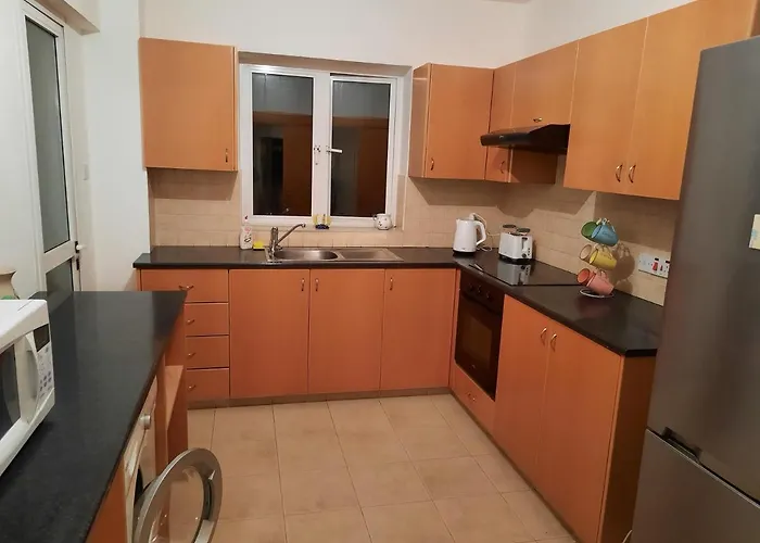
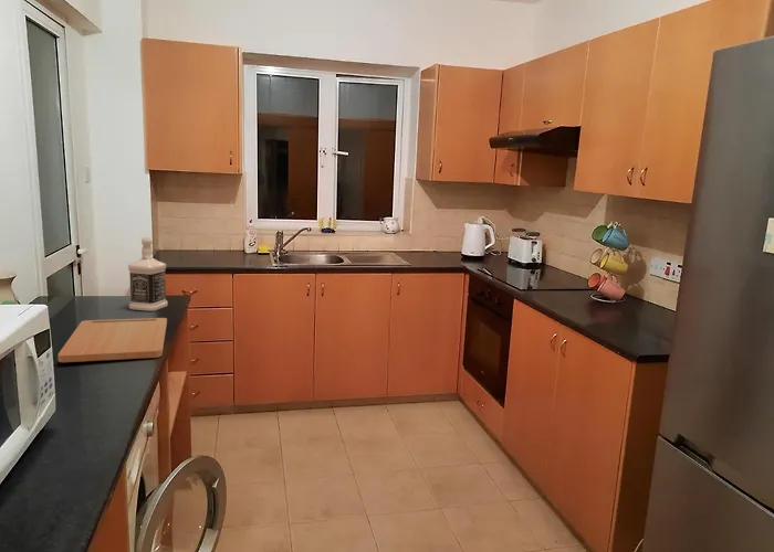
+ cutting board (118, 337)
+ bottle (147, 273)
